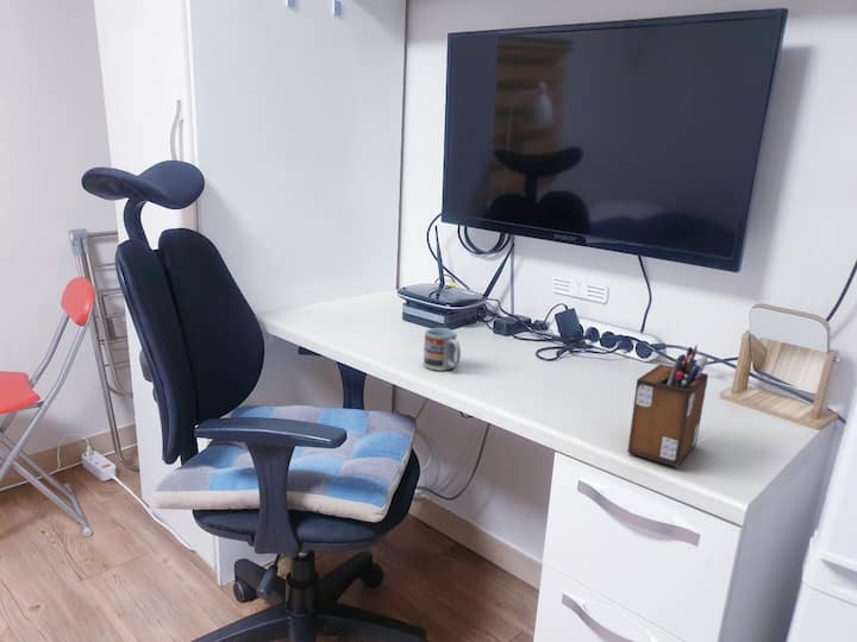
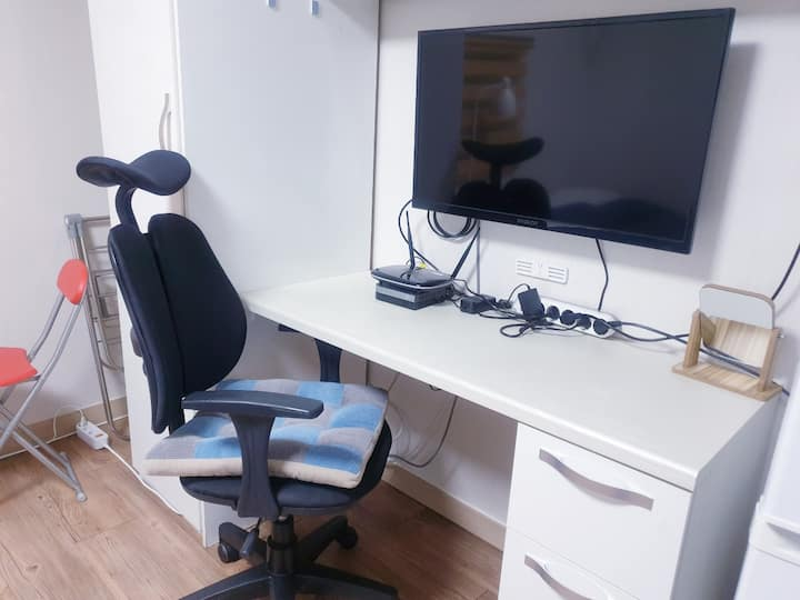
- desk organizer (670, 398)
- cup (444, 350)
